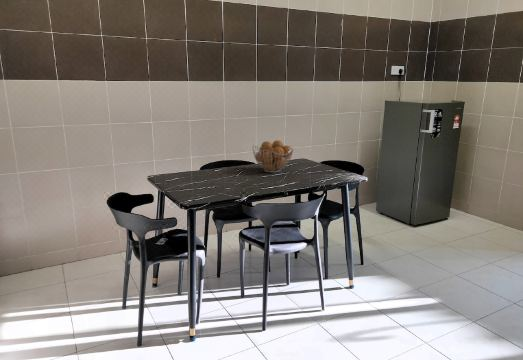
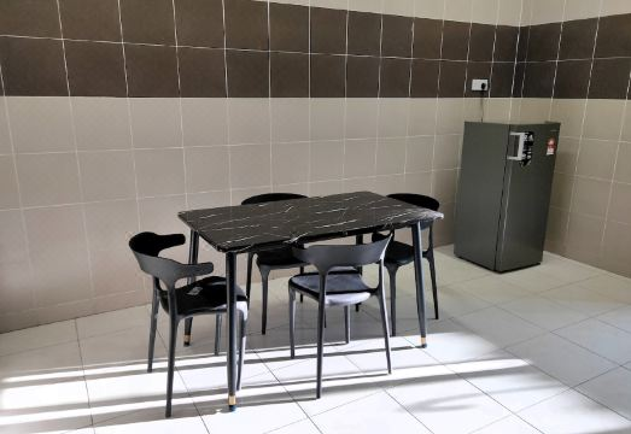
- fruit basket (272, 155)
